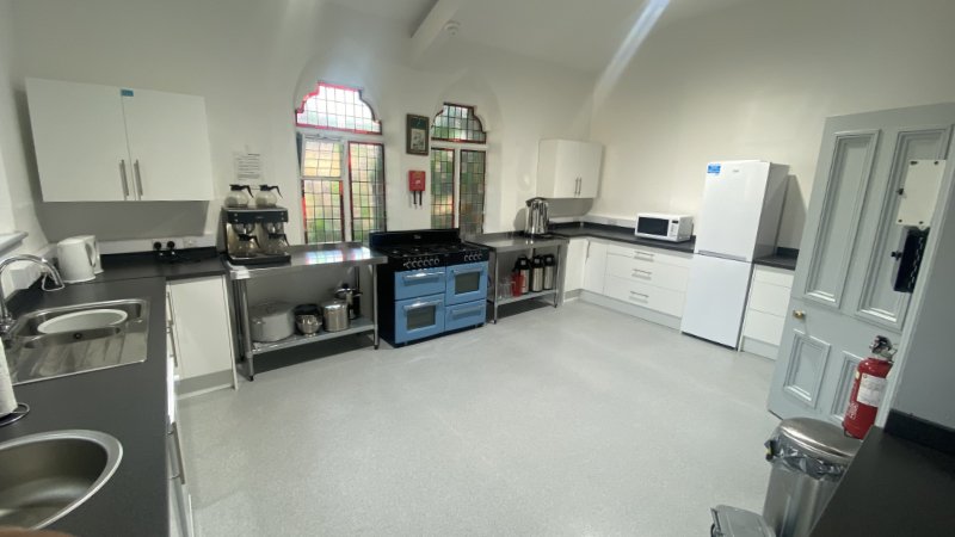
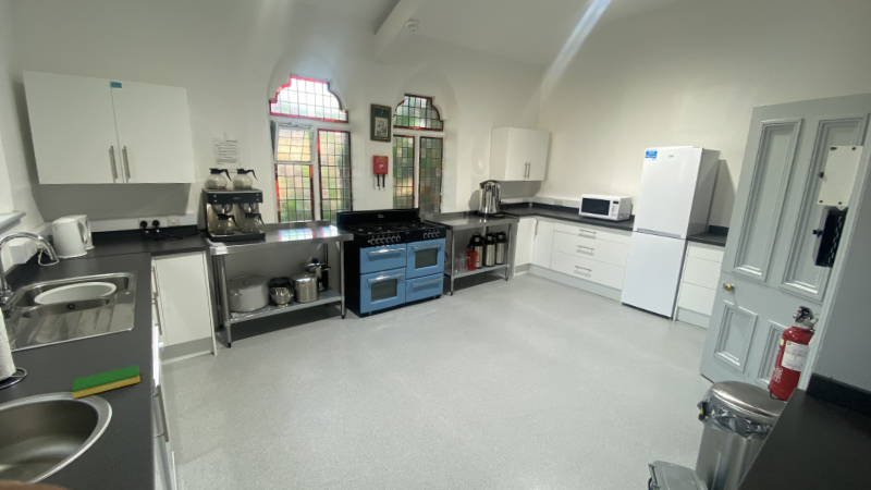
+ dish sponge (107, 380)
